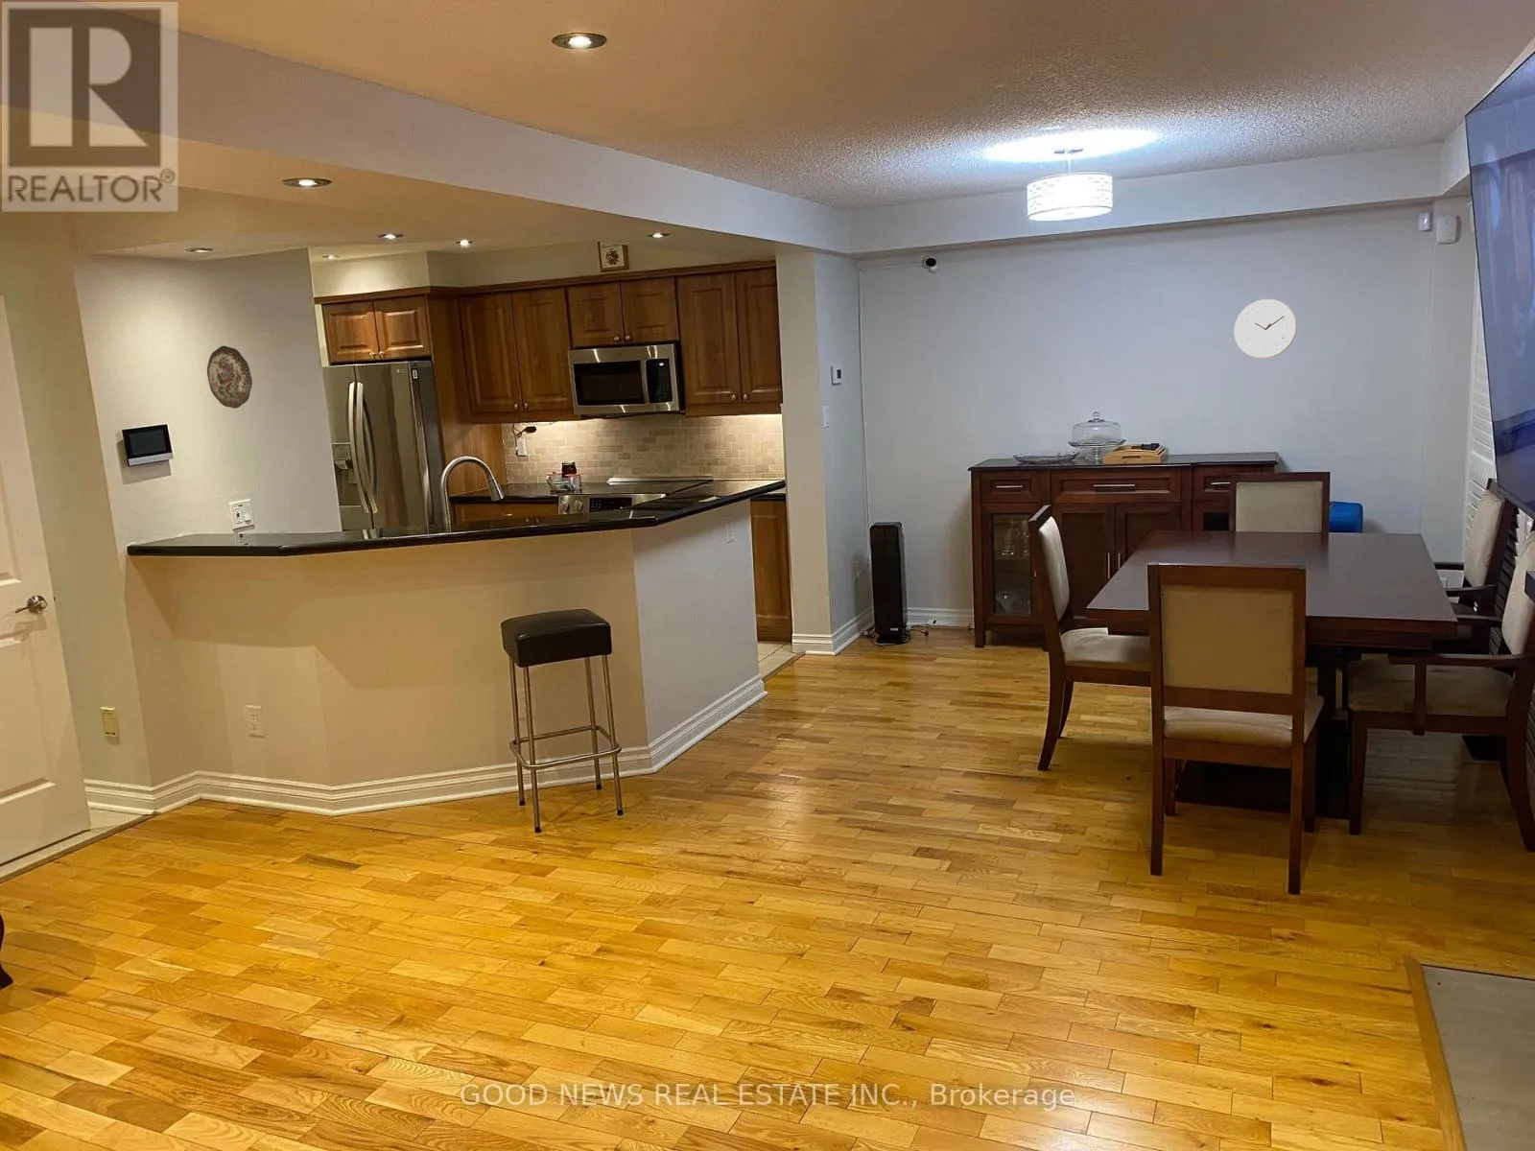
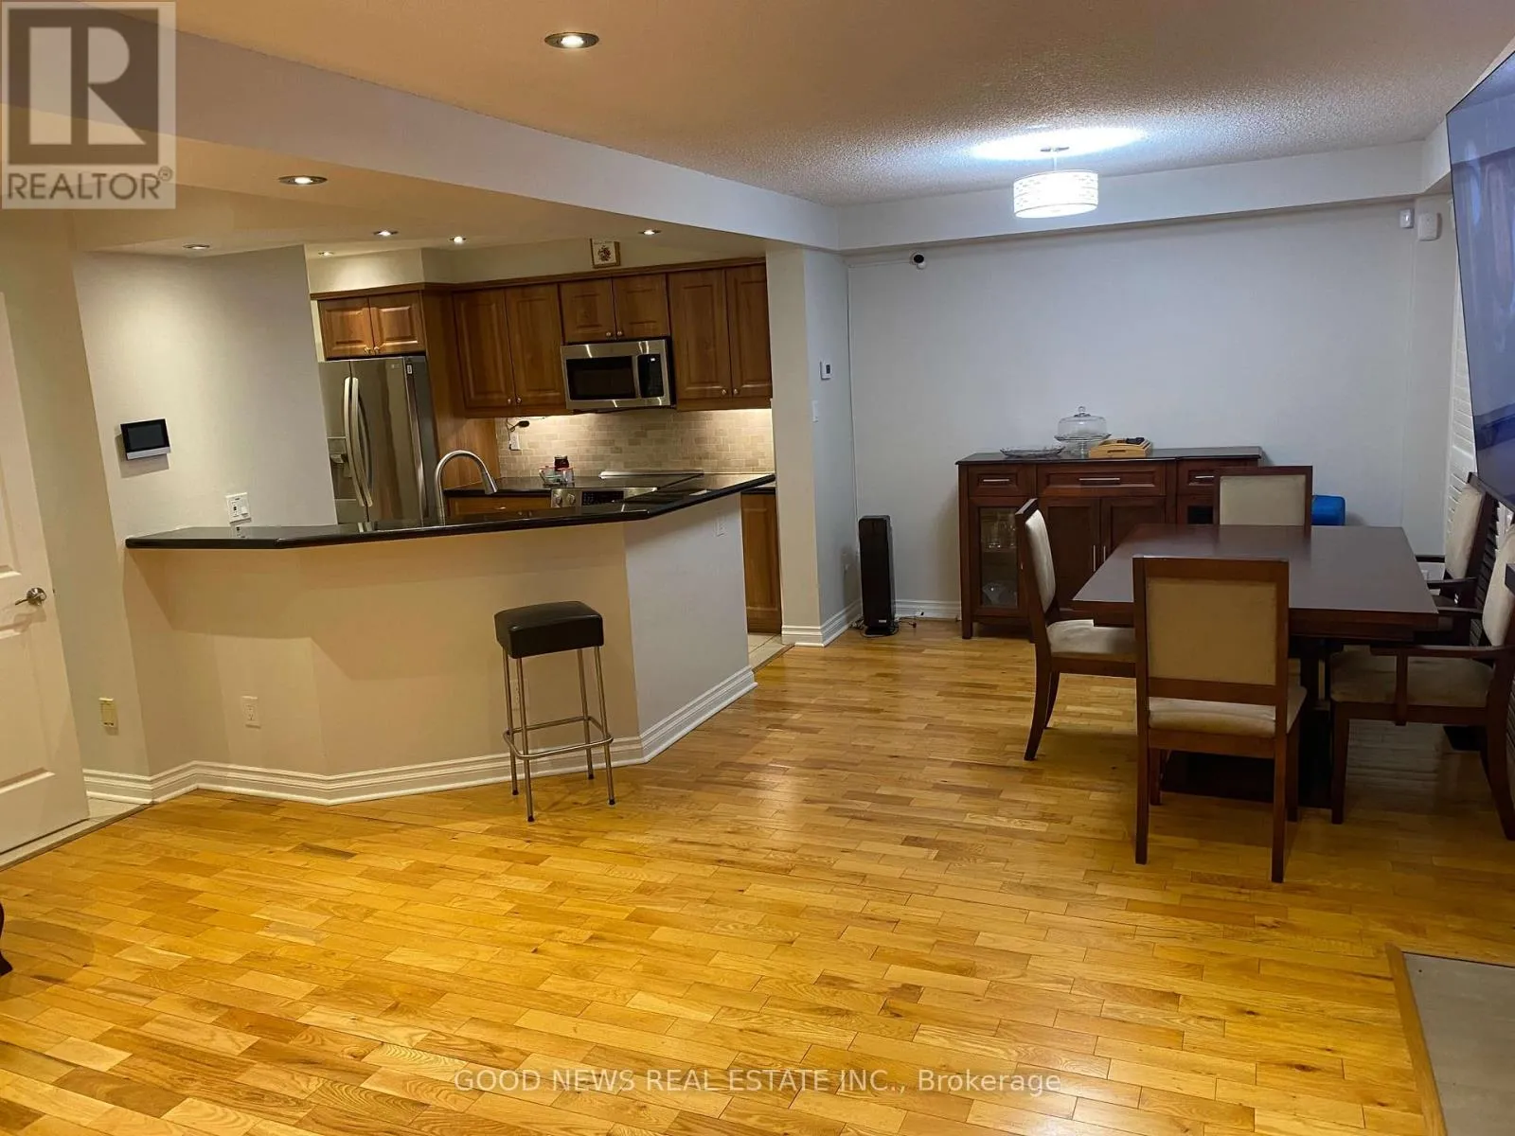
- decorative plate (227, 377)
- wall clock (1265, 328)
